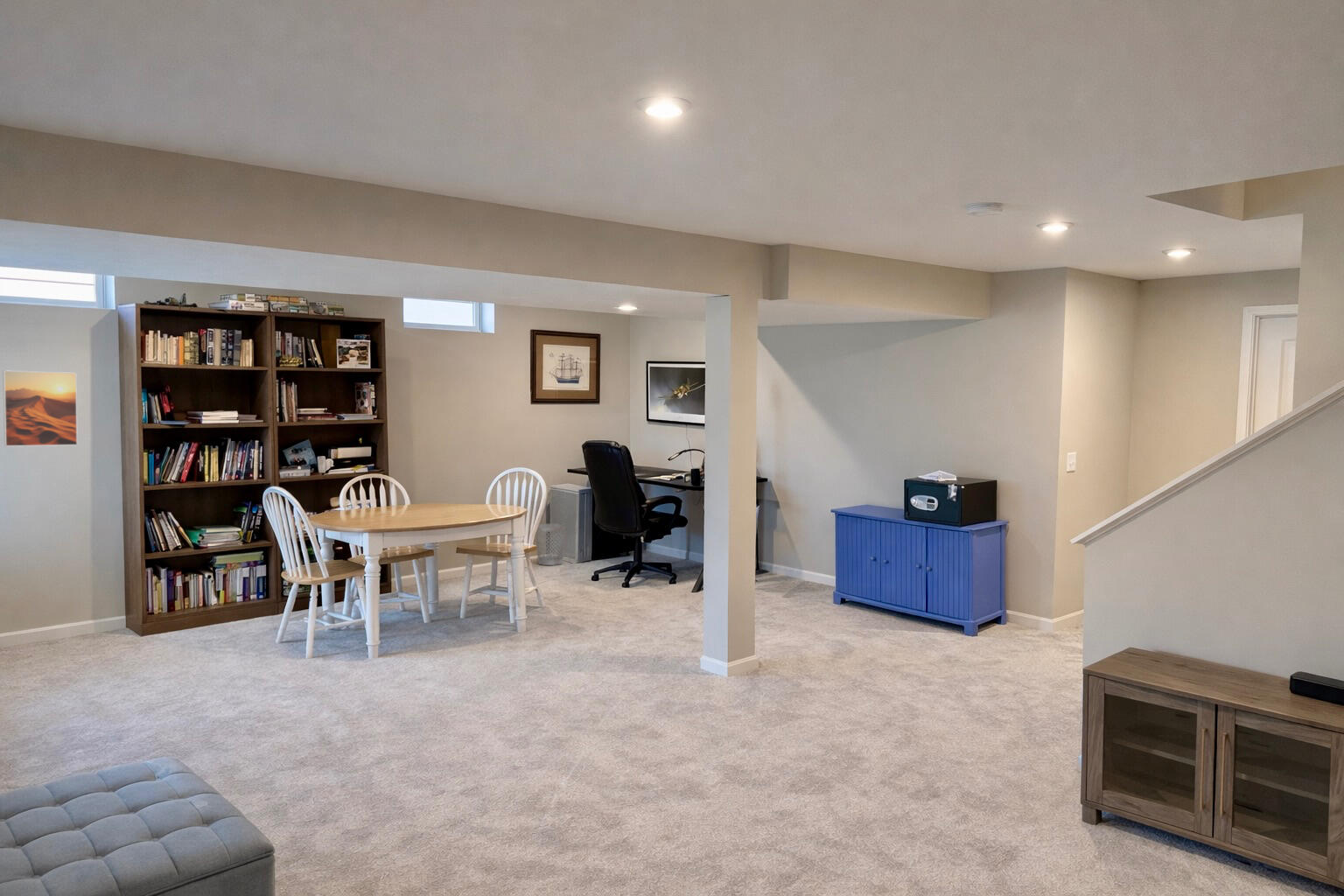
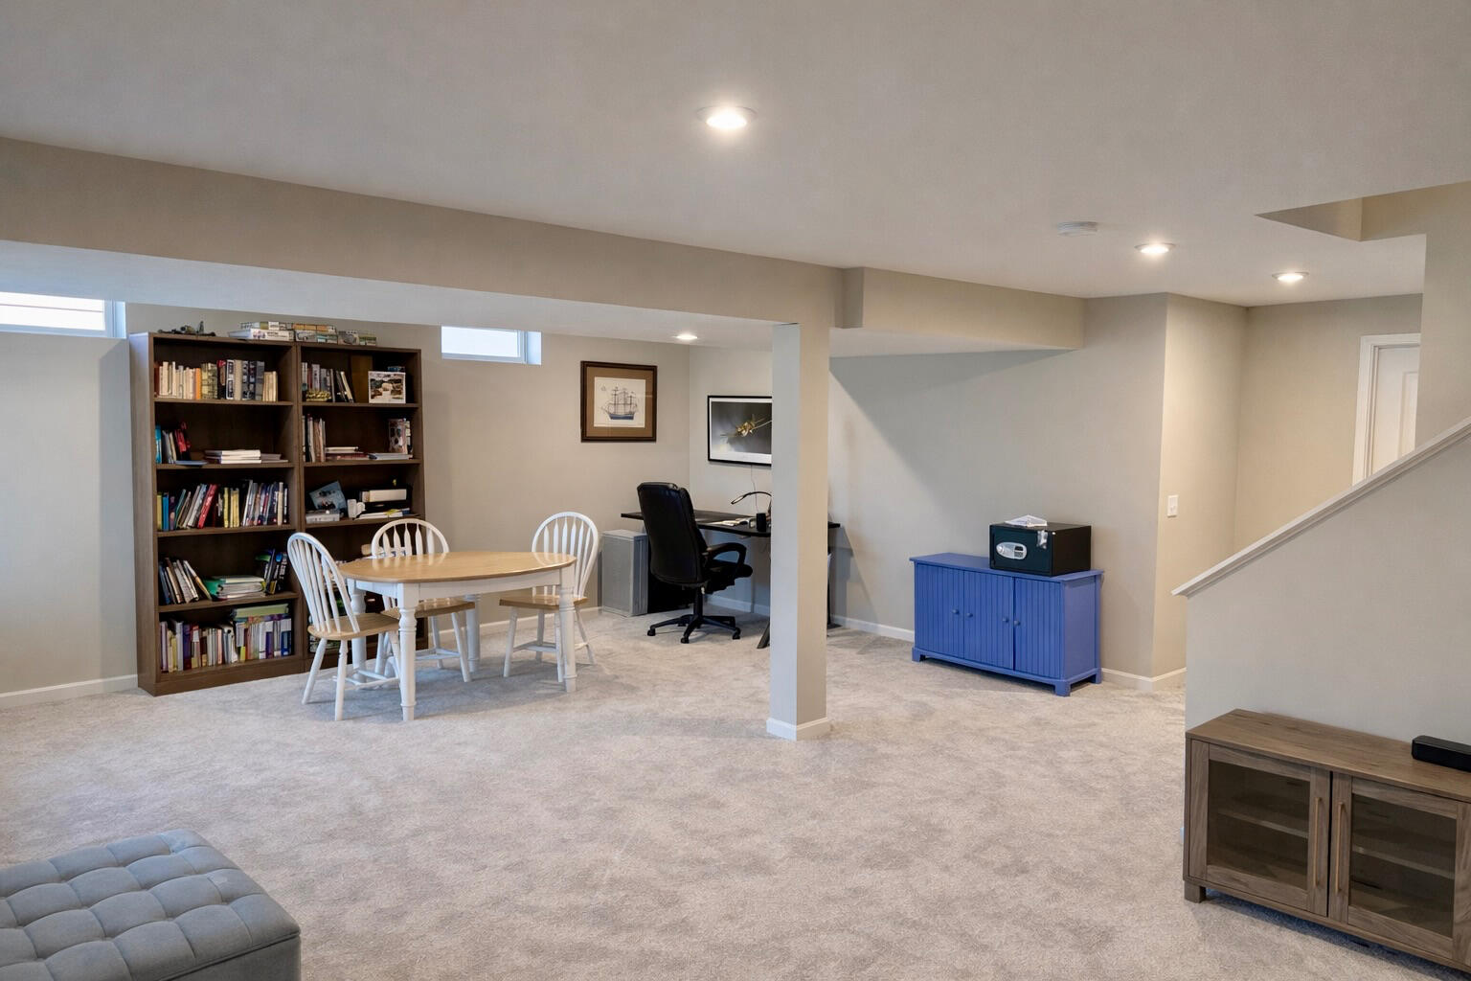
- wastebasket (550, 544)
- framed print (41, 409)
